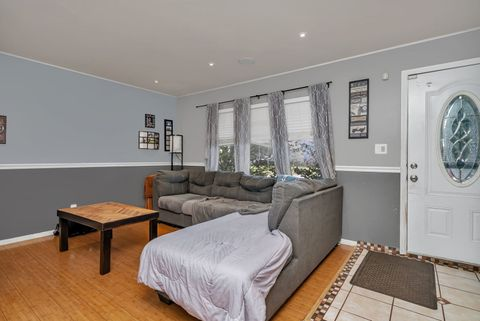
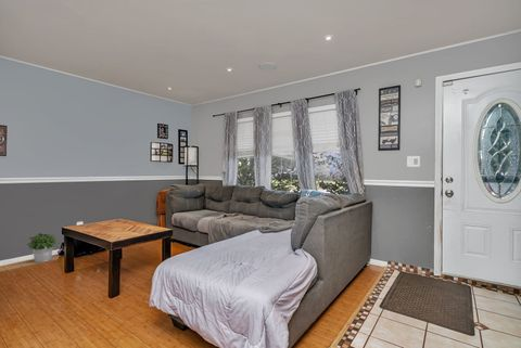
+ potted plant (41, 246)
